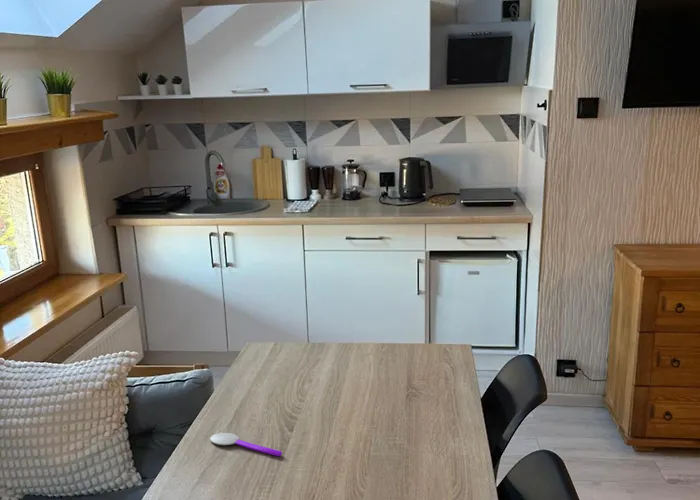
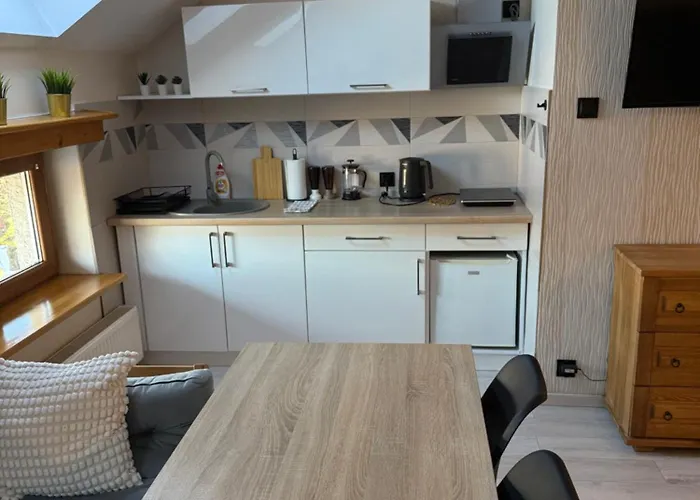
- spoon (245, 443)
